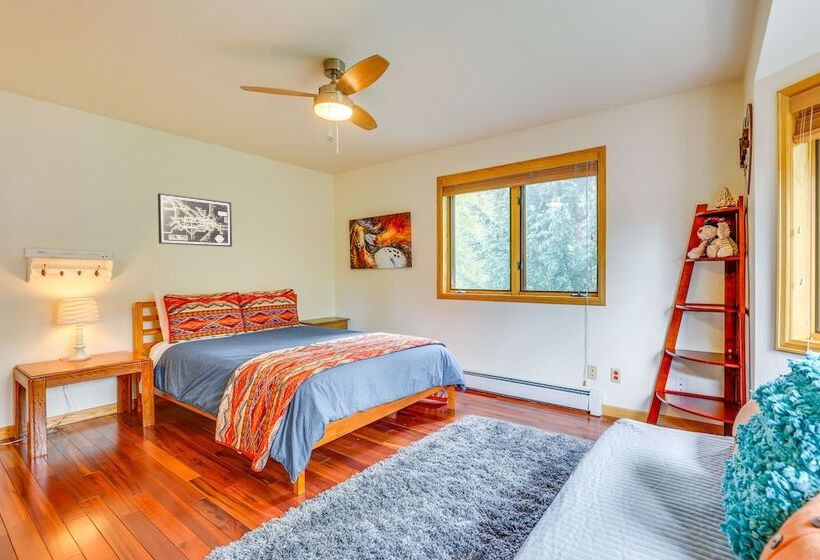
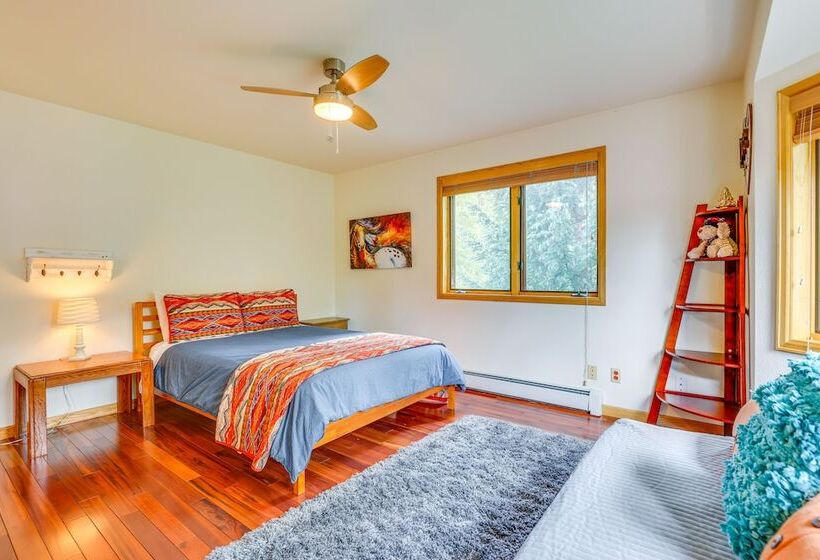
- wall art (197, 221)
